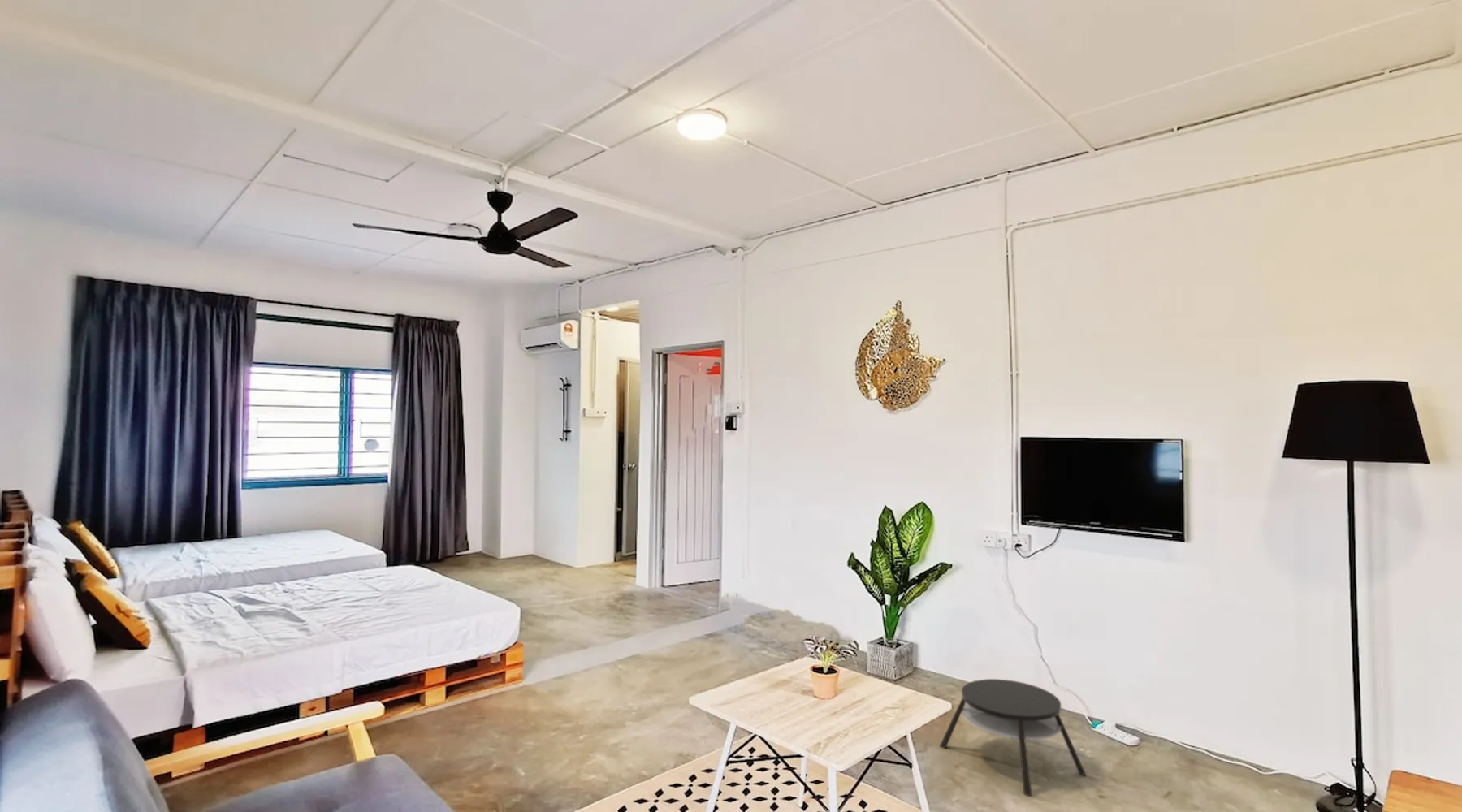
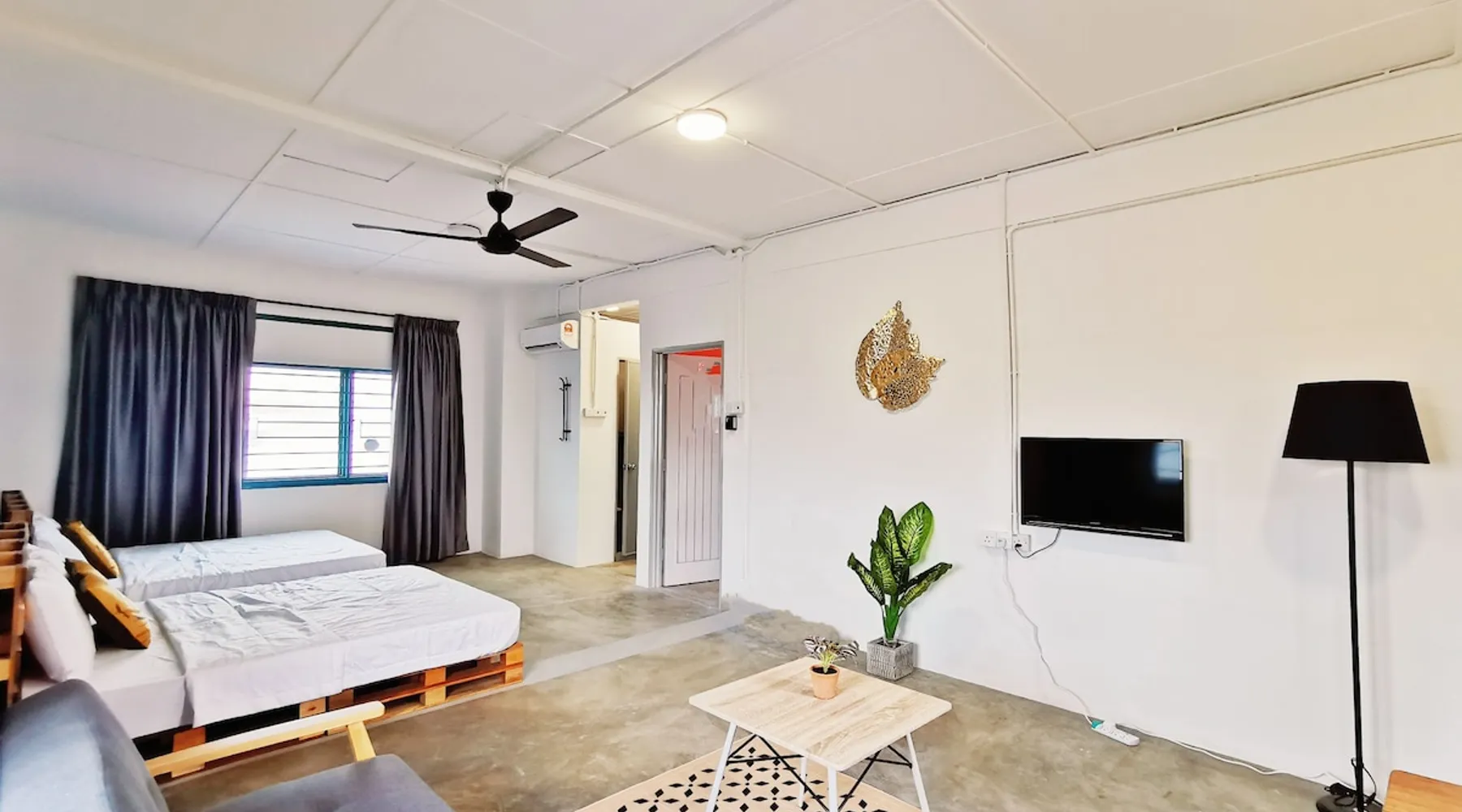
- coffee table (1010, 728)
